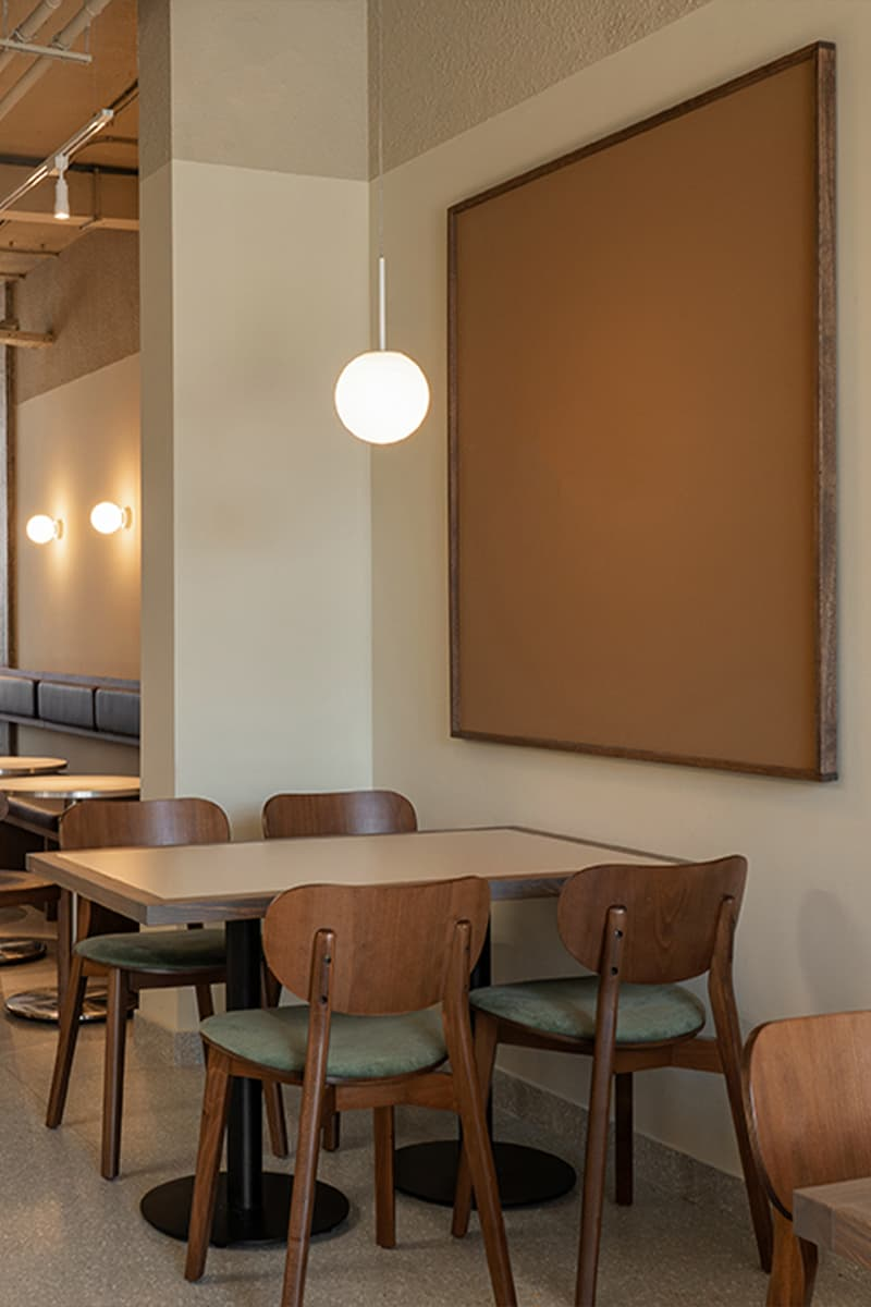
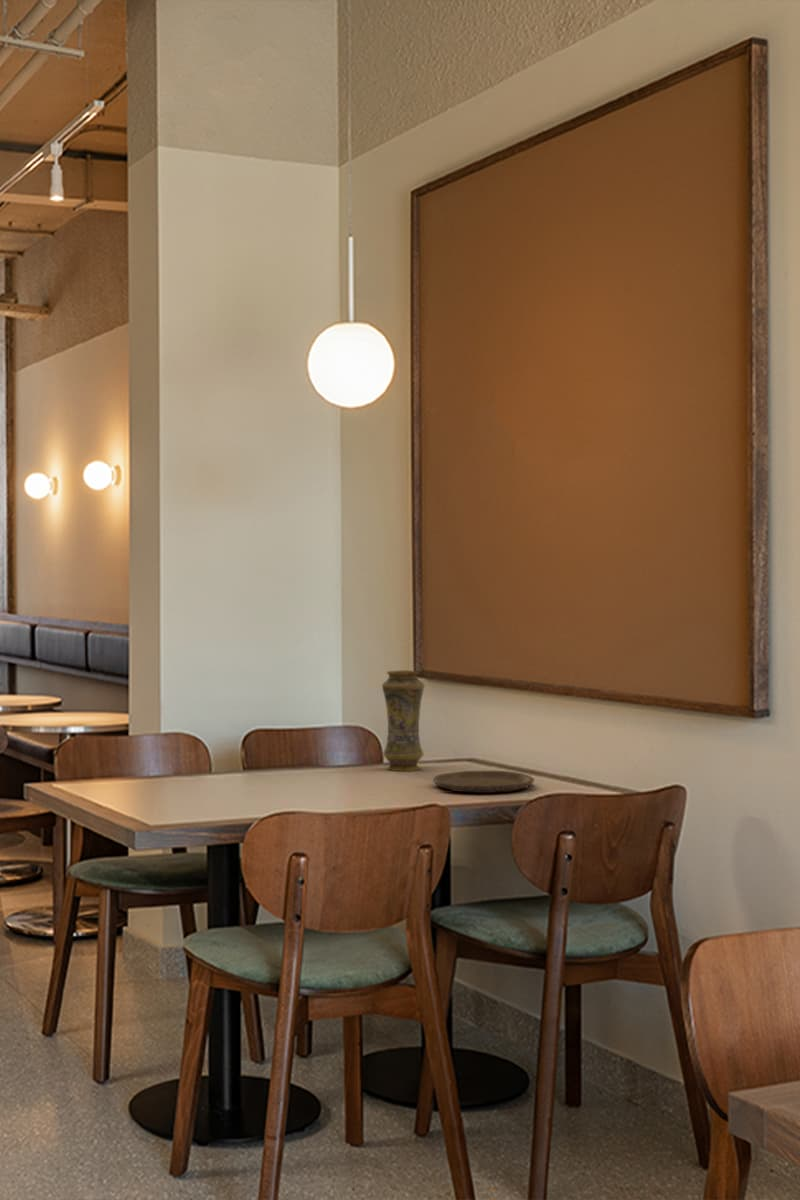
+ plate (483, 782)
+ vase (403, 720)
